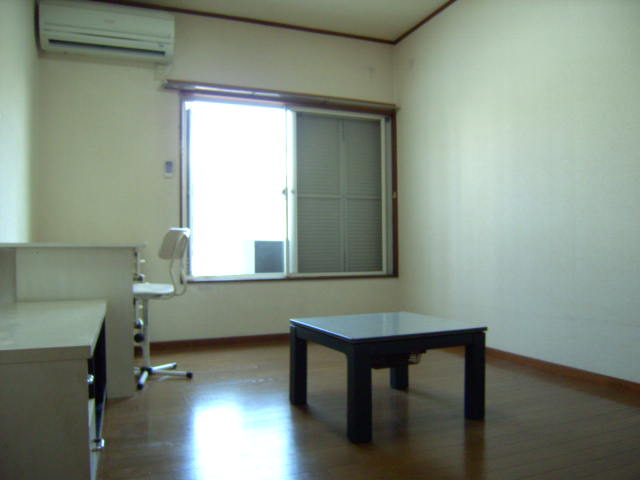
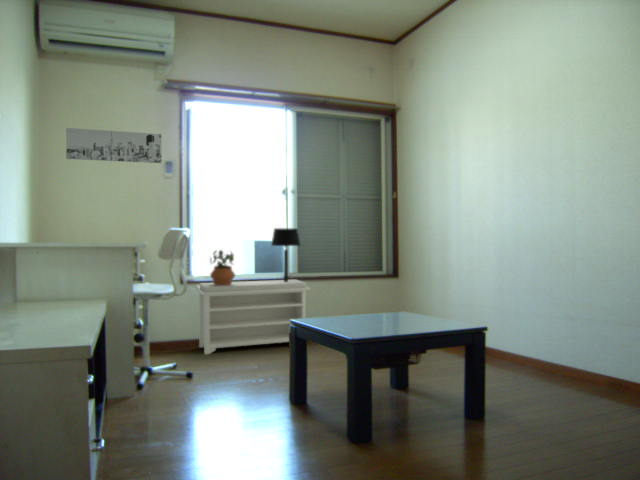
+ bench (253, 314)
+ table lamp (285, 254)
+ wall art (115, 146)
+ potted plant (221, 267)
